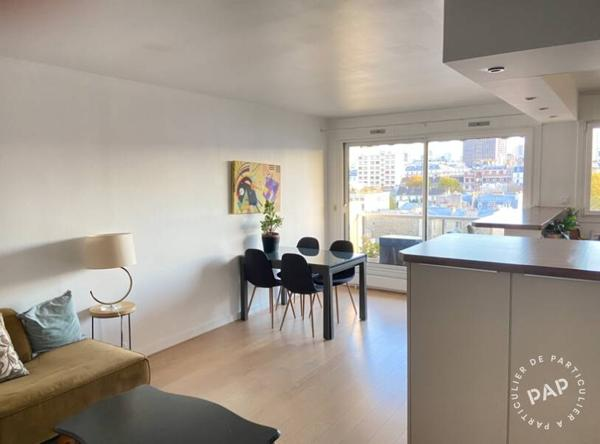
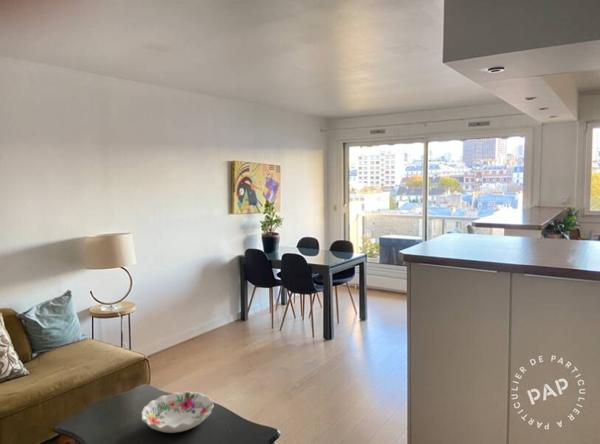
+ decorative bowl (178, 414)
